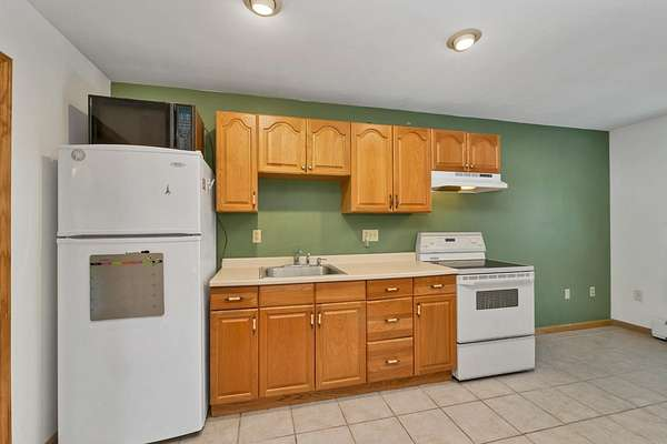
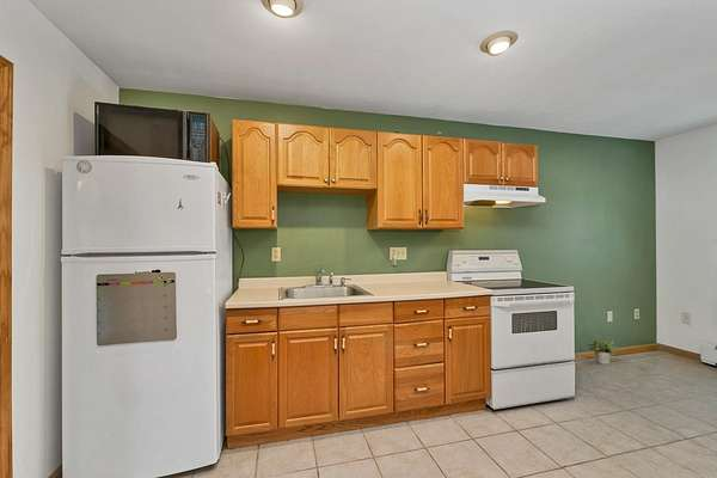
+ potted plant (602, 351)
